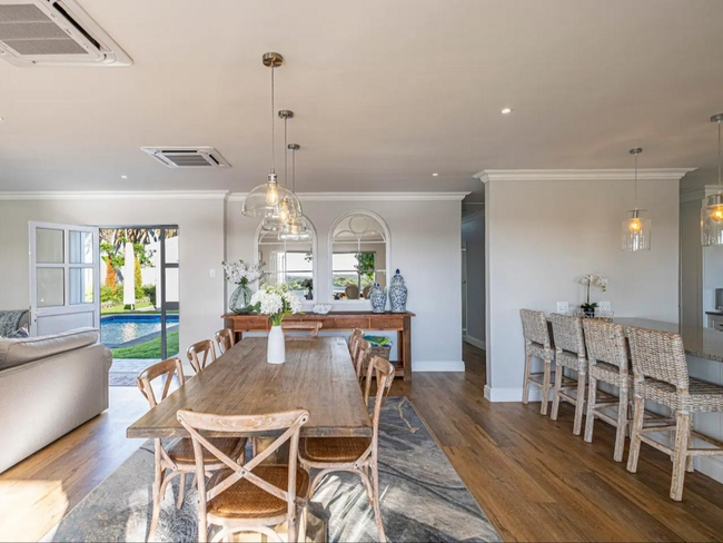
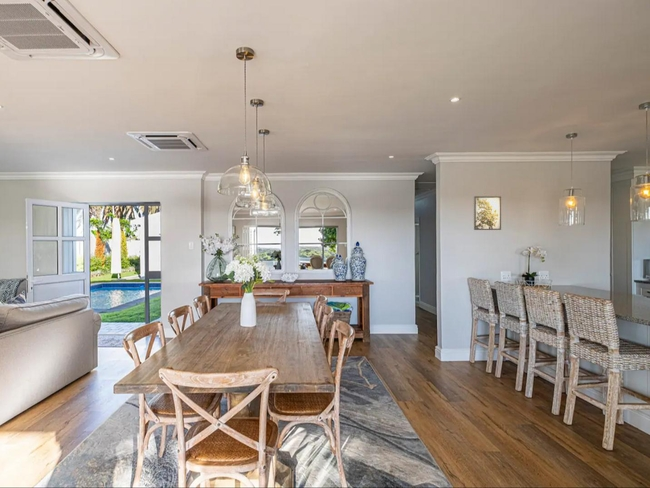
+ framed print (487, 213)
